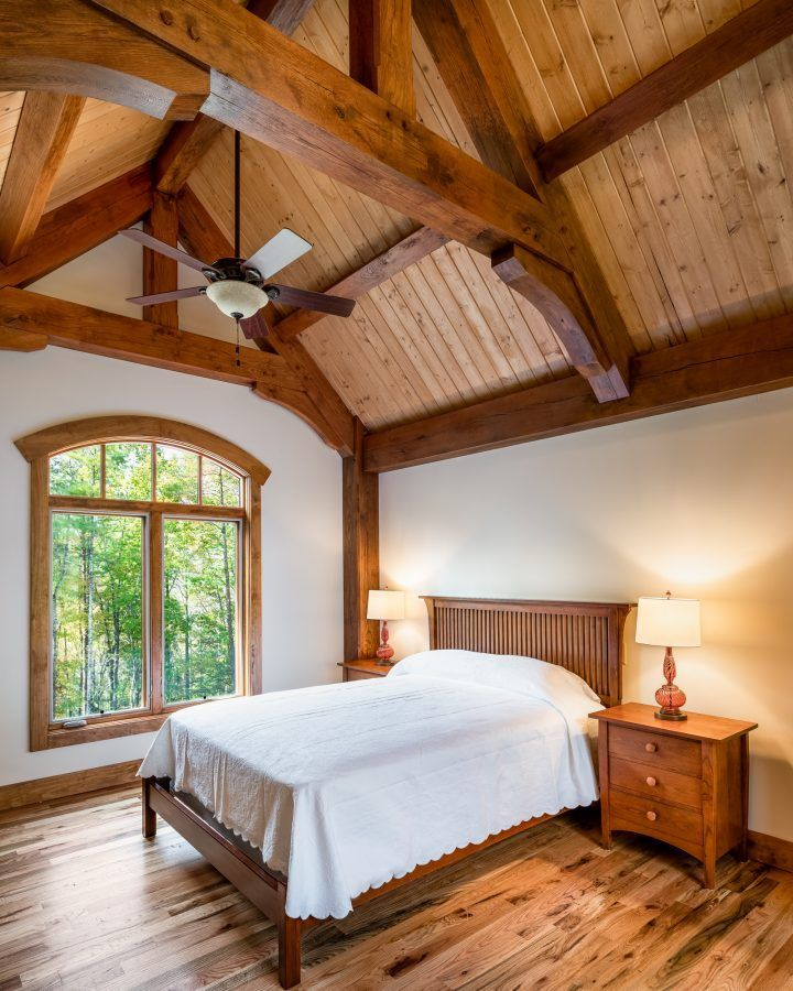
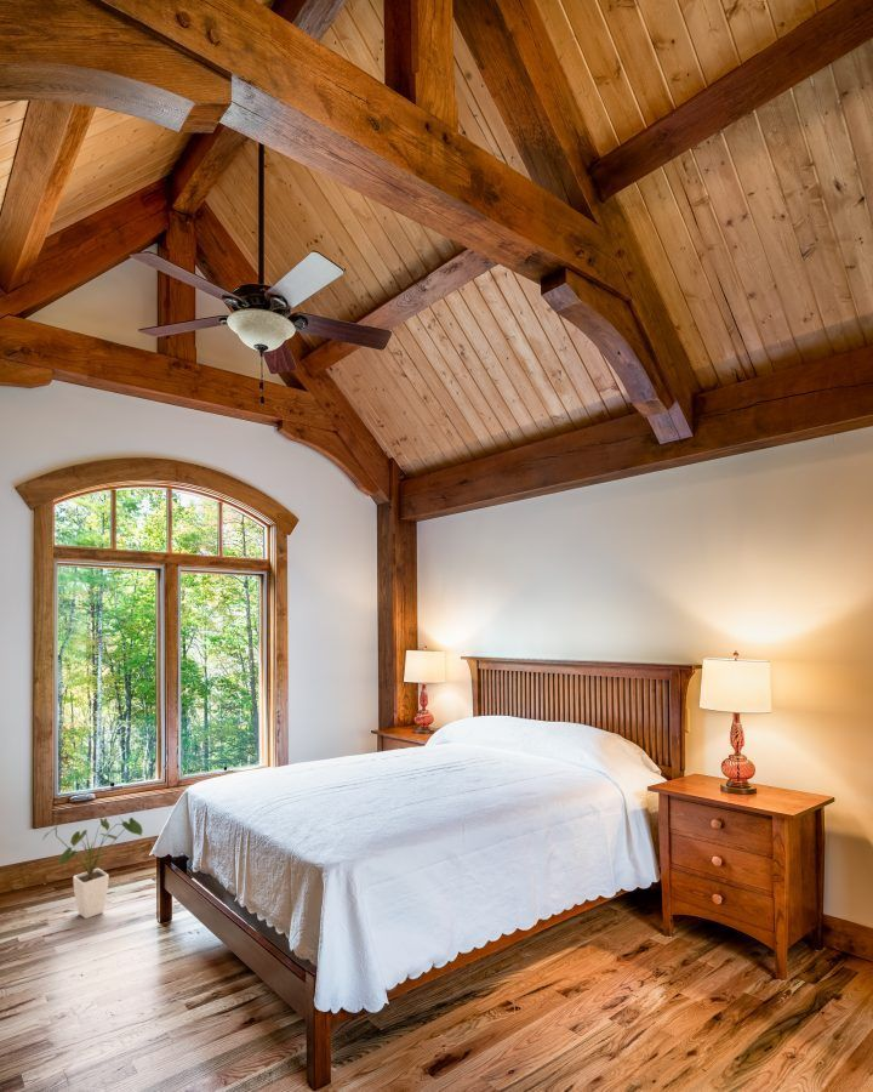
+ house plant (93, 868)
